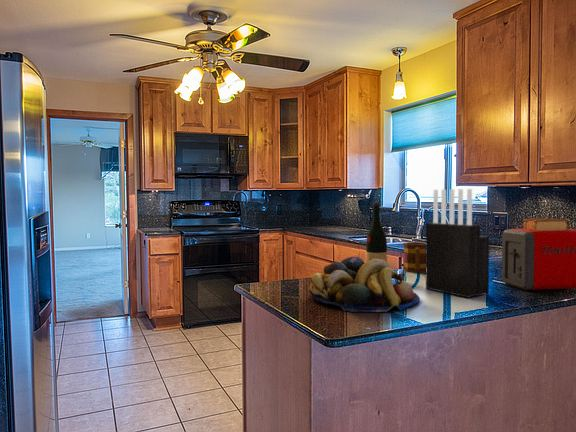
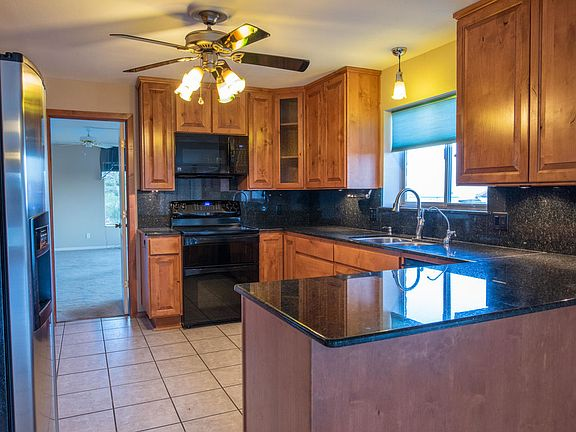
- knife block (458, 240)
- fruit bowl (365, 278)
- toaster (544, 252)
- wine bottle (376, 240)
- mug (416, 257)
